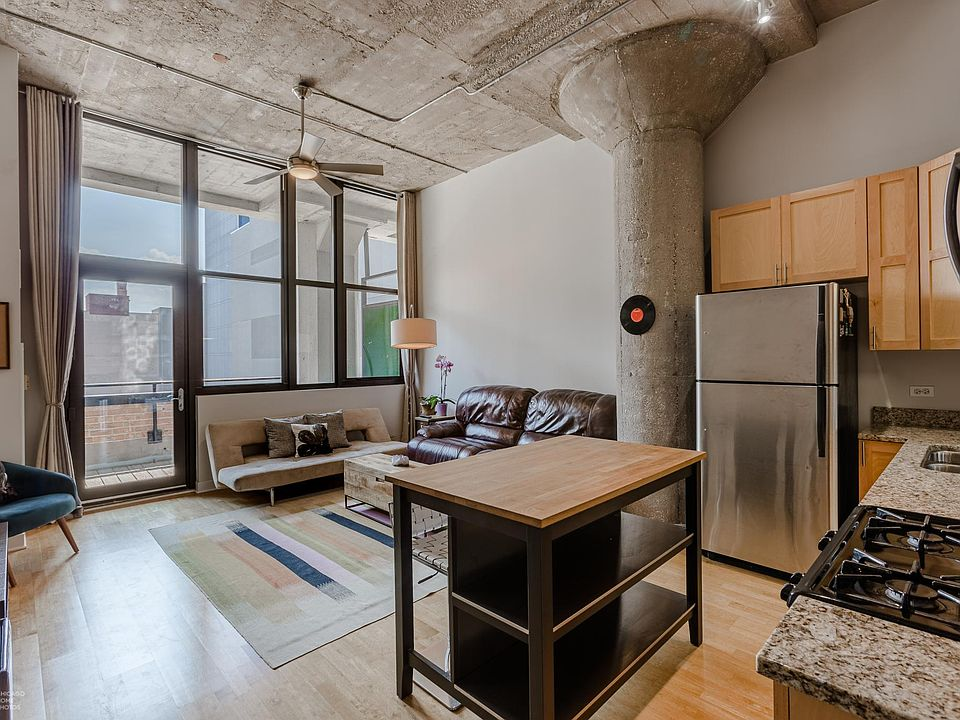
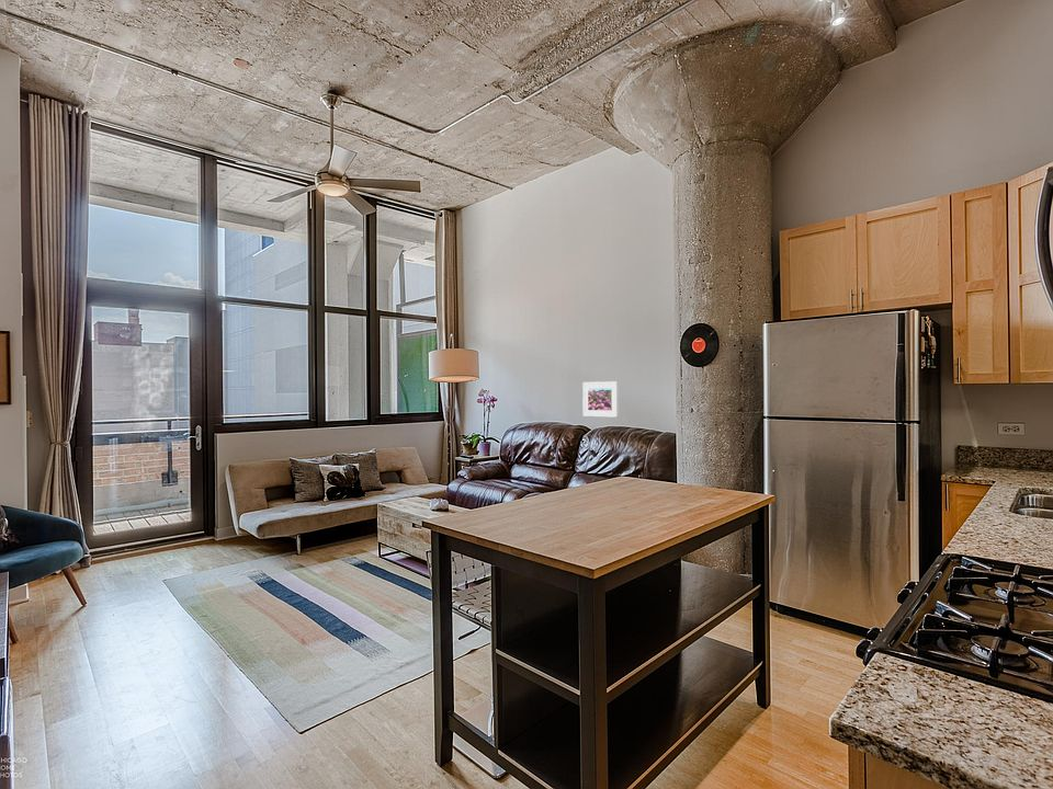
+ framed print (599, 399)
